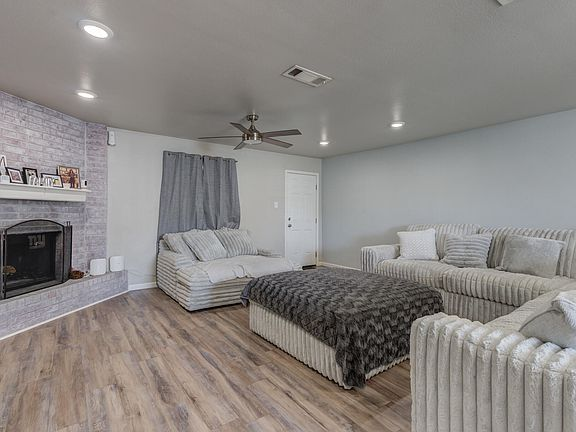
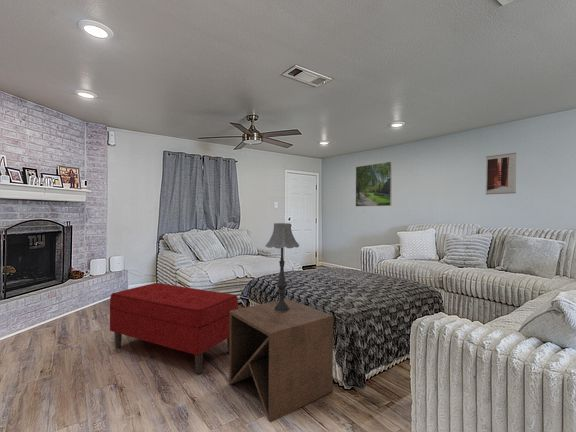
+ table lamp (282, 266)
+ bench (173, 321)
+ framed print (372, 185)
+ wall art (500, 174)
+ side table (280, 350)
